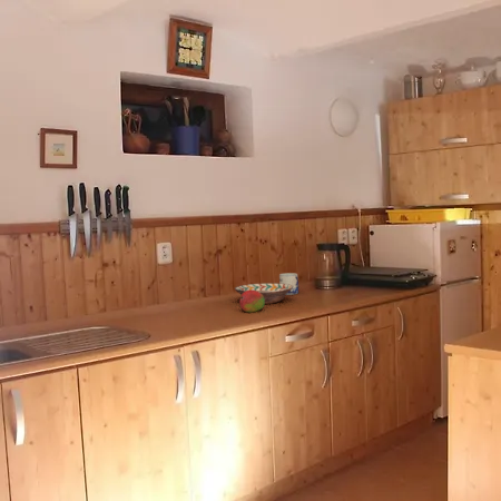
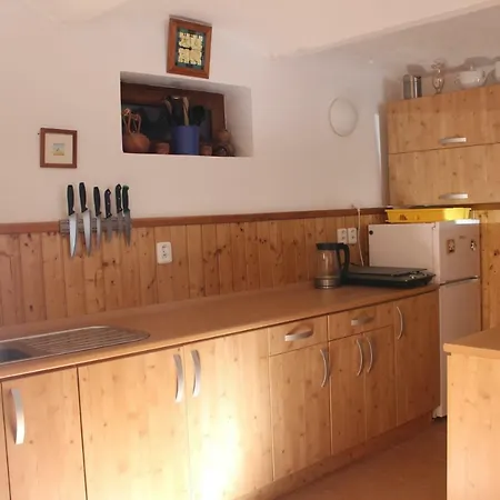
- decorative bowl (264, 294)
- fruit (253, 301)
- mug (288, 283)
